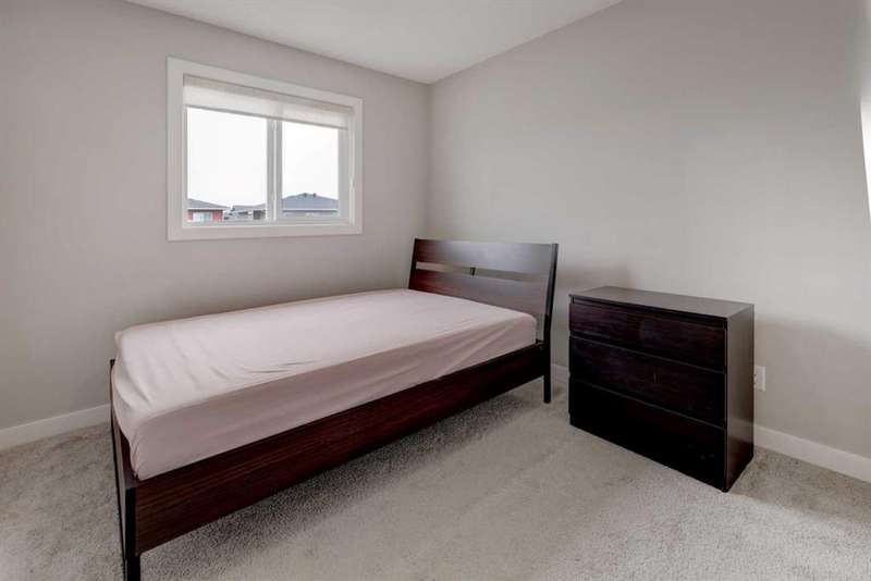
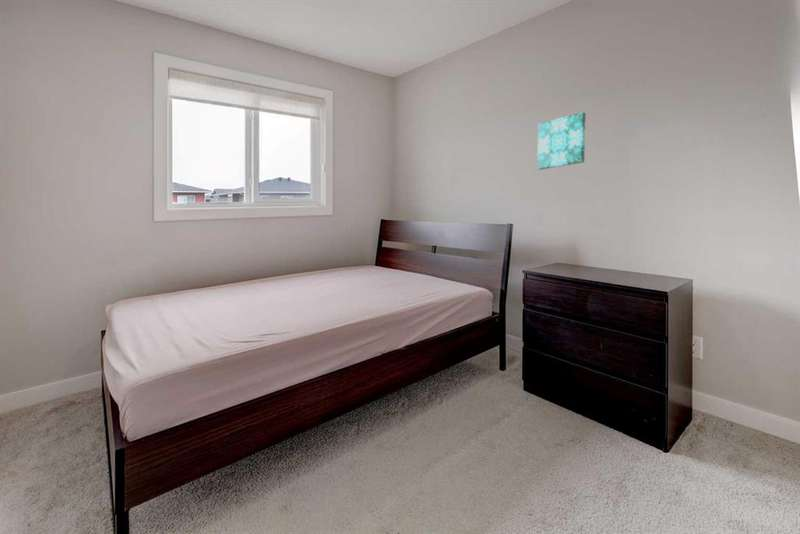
+ wall art (560, 142)
